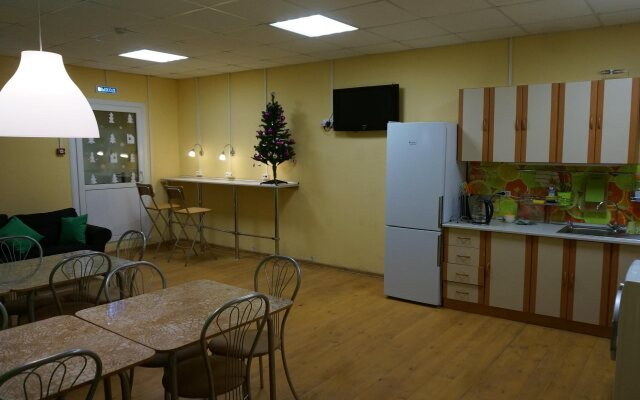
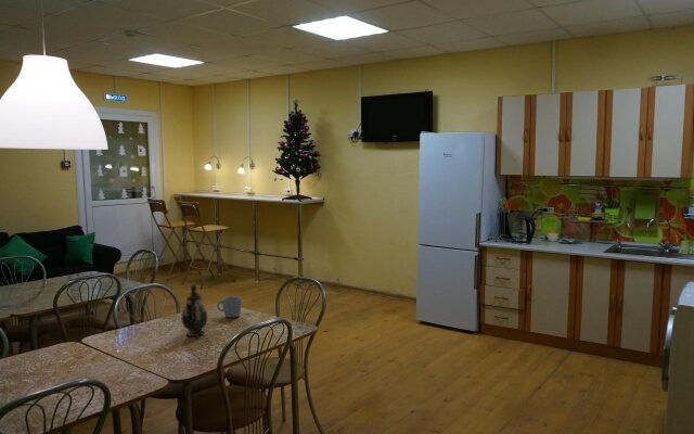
+ mug (229, 307)
+ teapot (193, 309)
